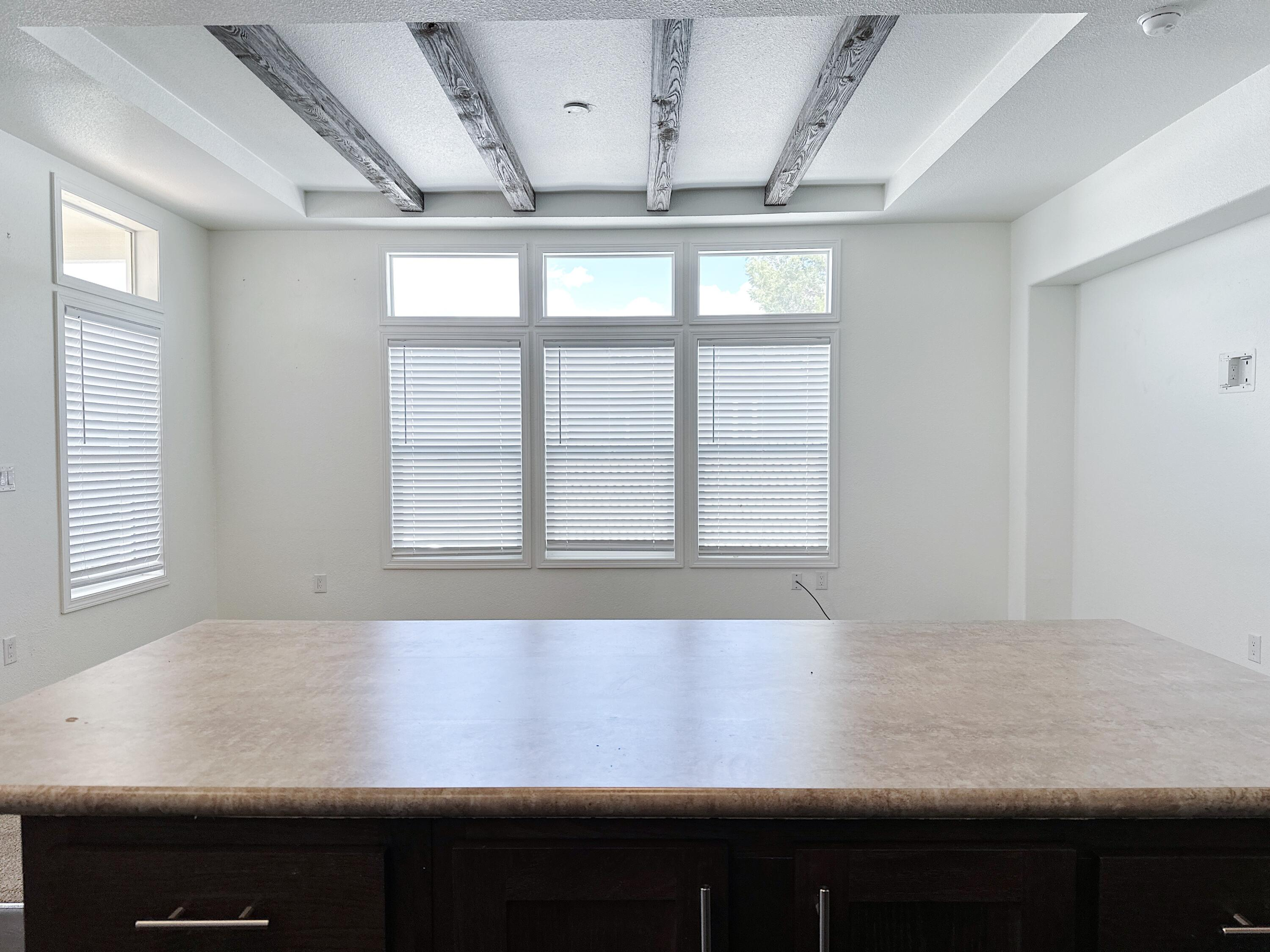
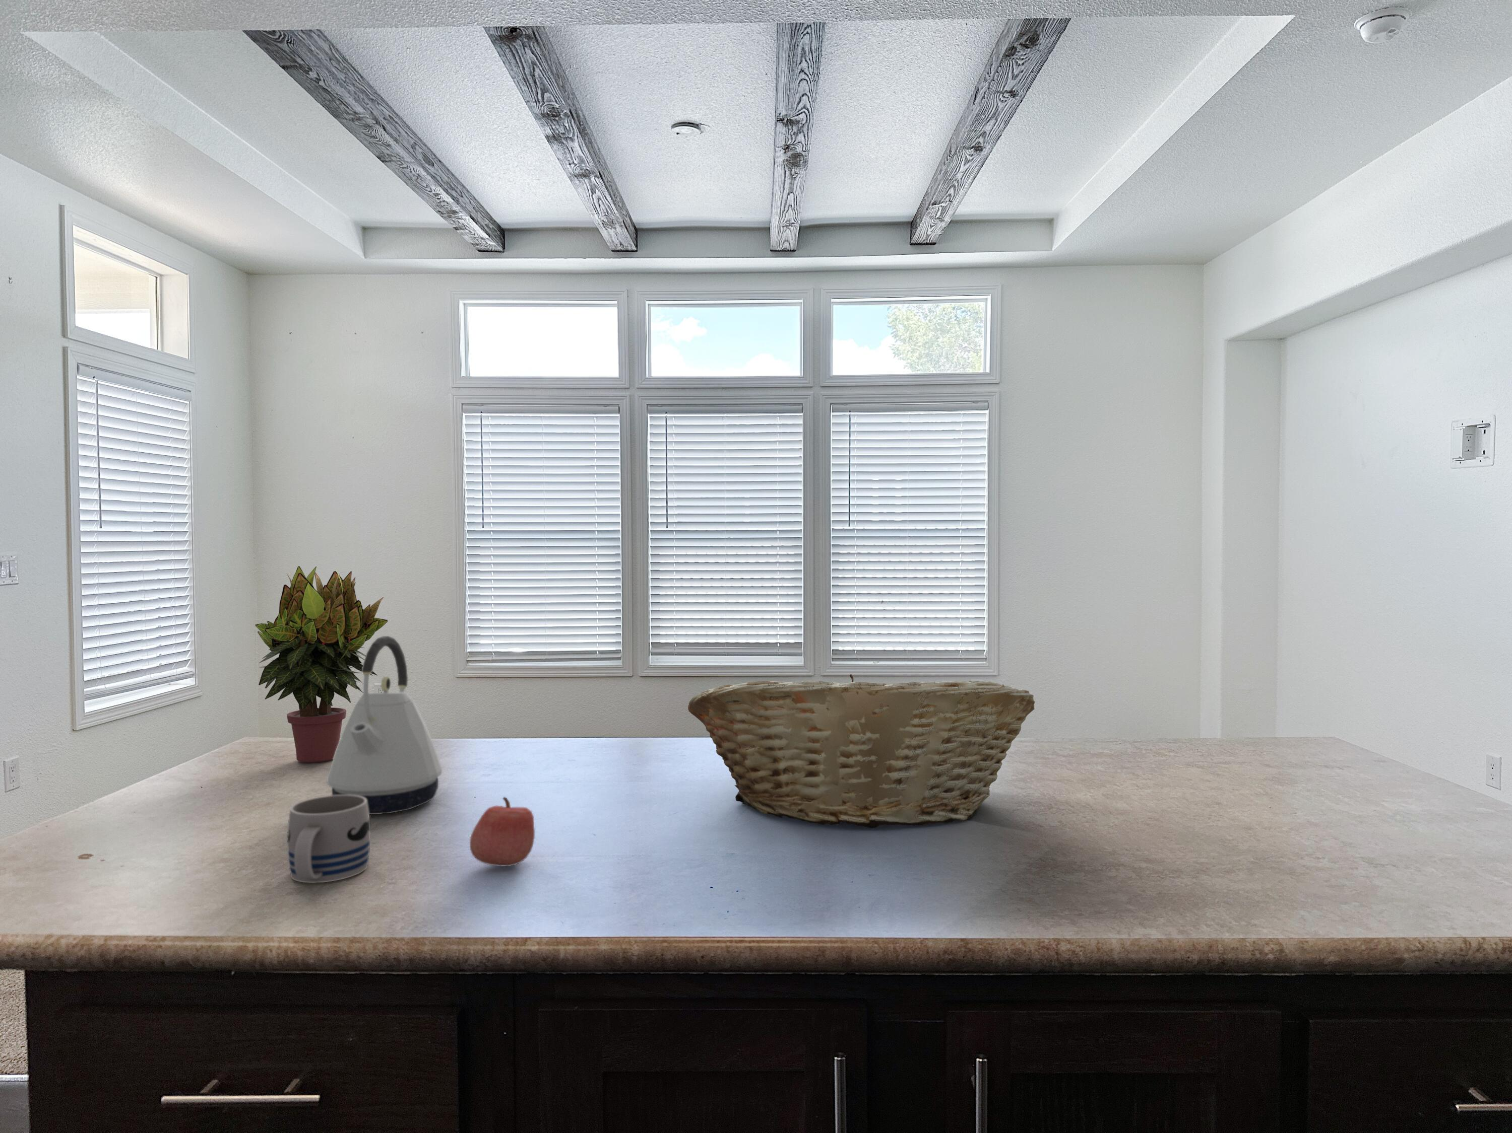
+ apple (502, 831)
+ fruit basket (858, 733)
+ potted plant (315, 663)
+ mug (324, 841)
+ kettle (383, 720)
